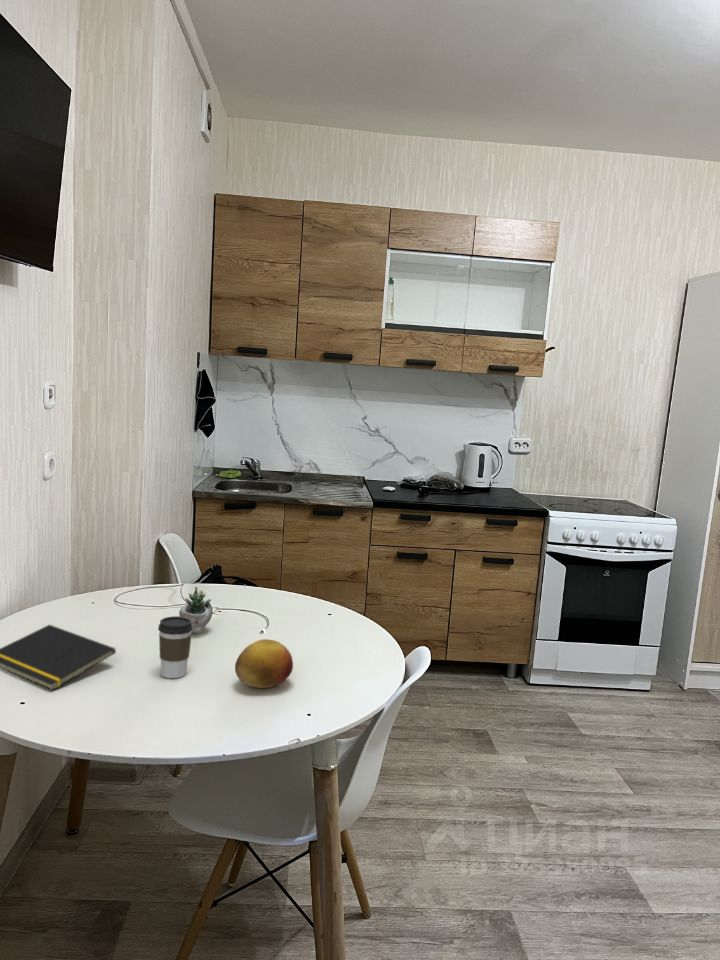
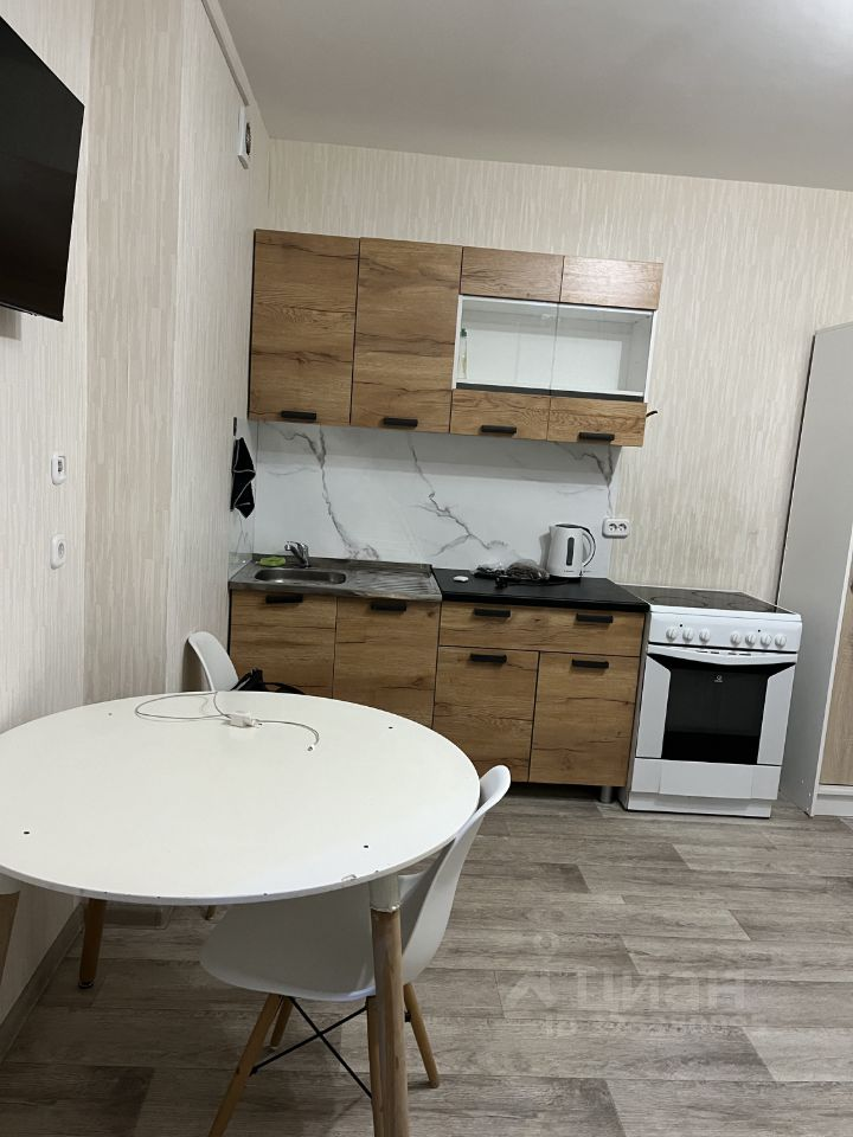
- fruit (263, 662)
- notepad (50, 654)
- coffee cup (174, 647)
- succulent plant (209, 607)
